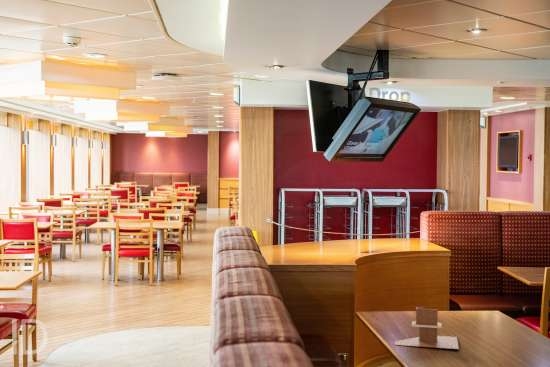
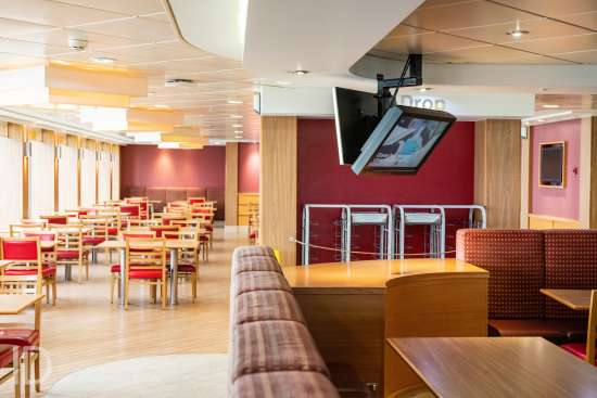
- napkin holder (426, 324)
